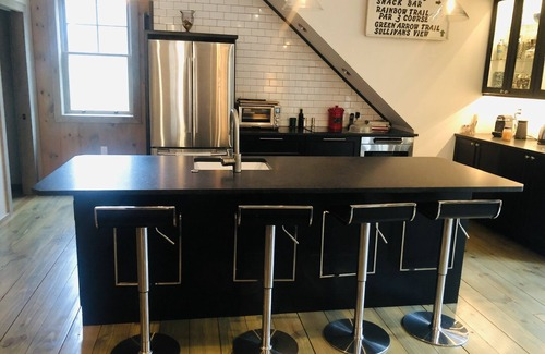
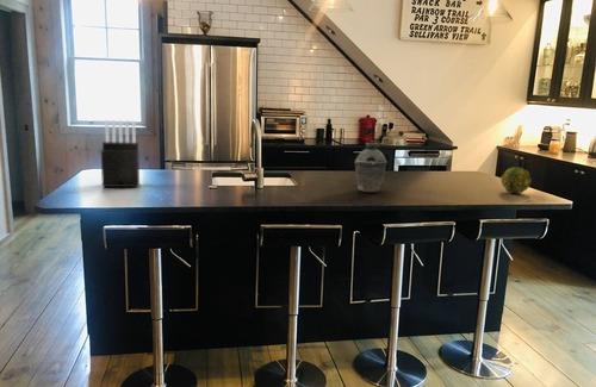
+ decorative ball (515, 180)
+ kettle (370, 166)
+ knife block (119, 154)
